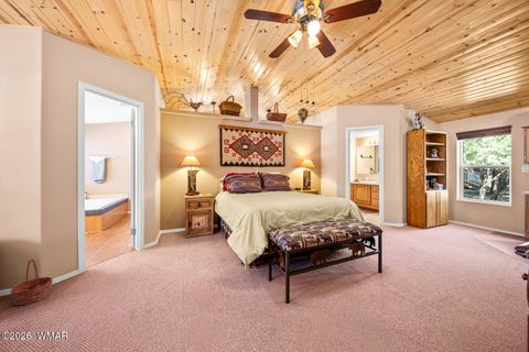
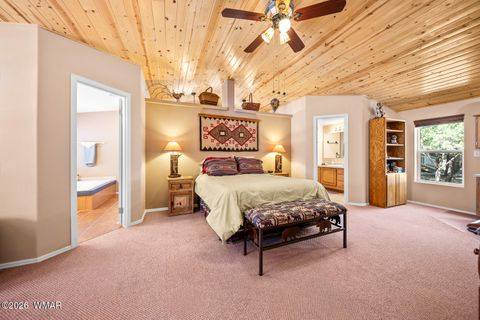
- basket (32, 279)
